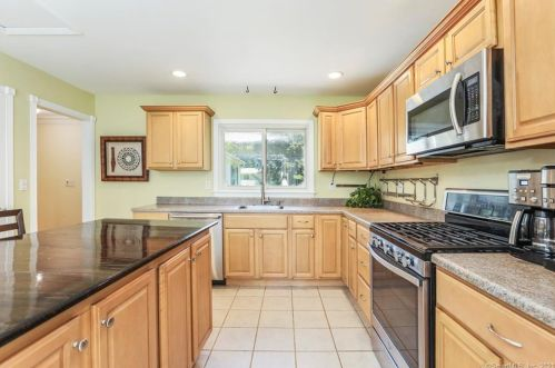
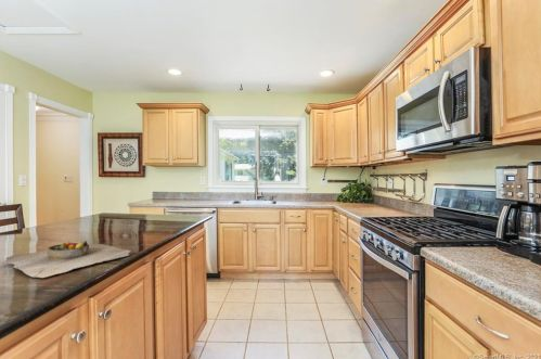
+ cutting board (70, 251)
